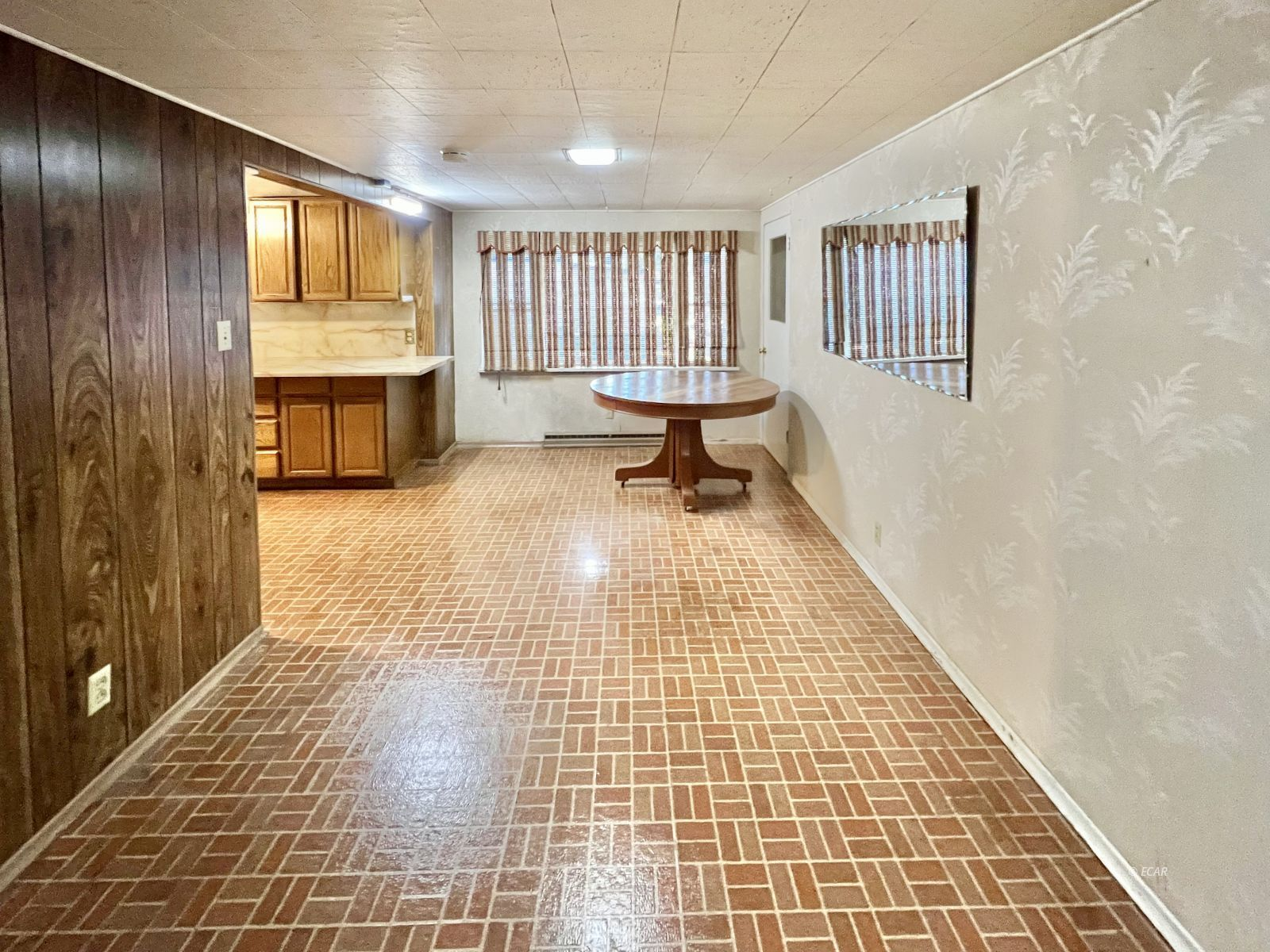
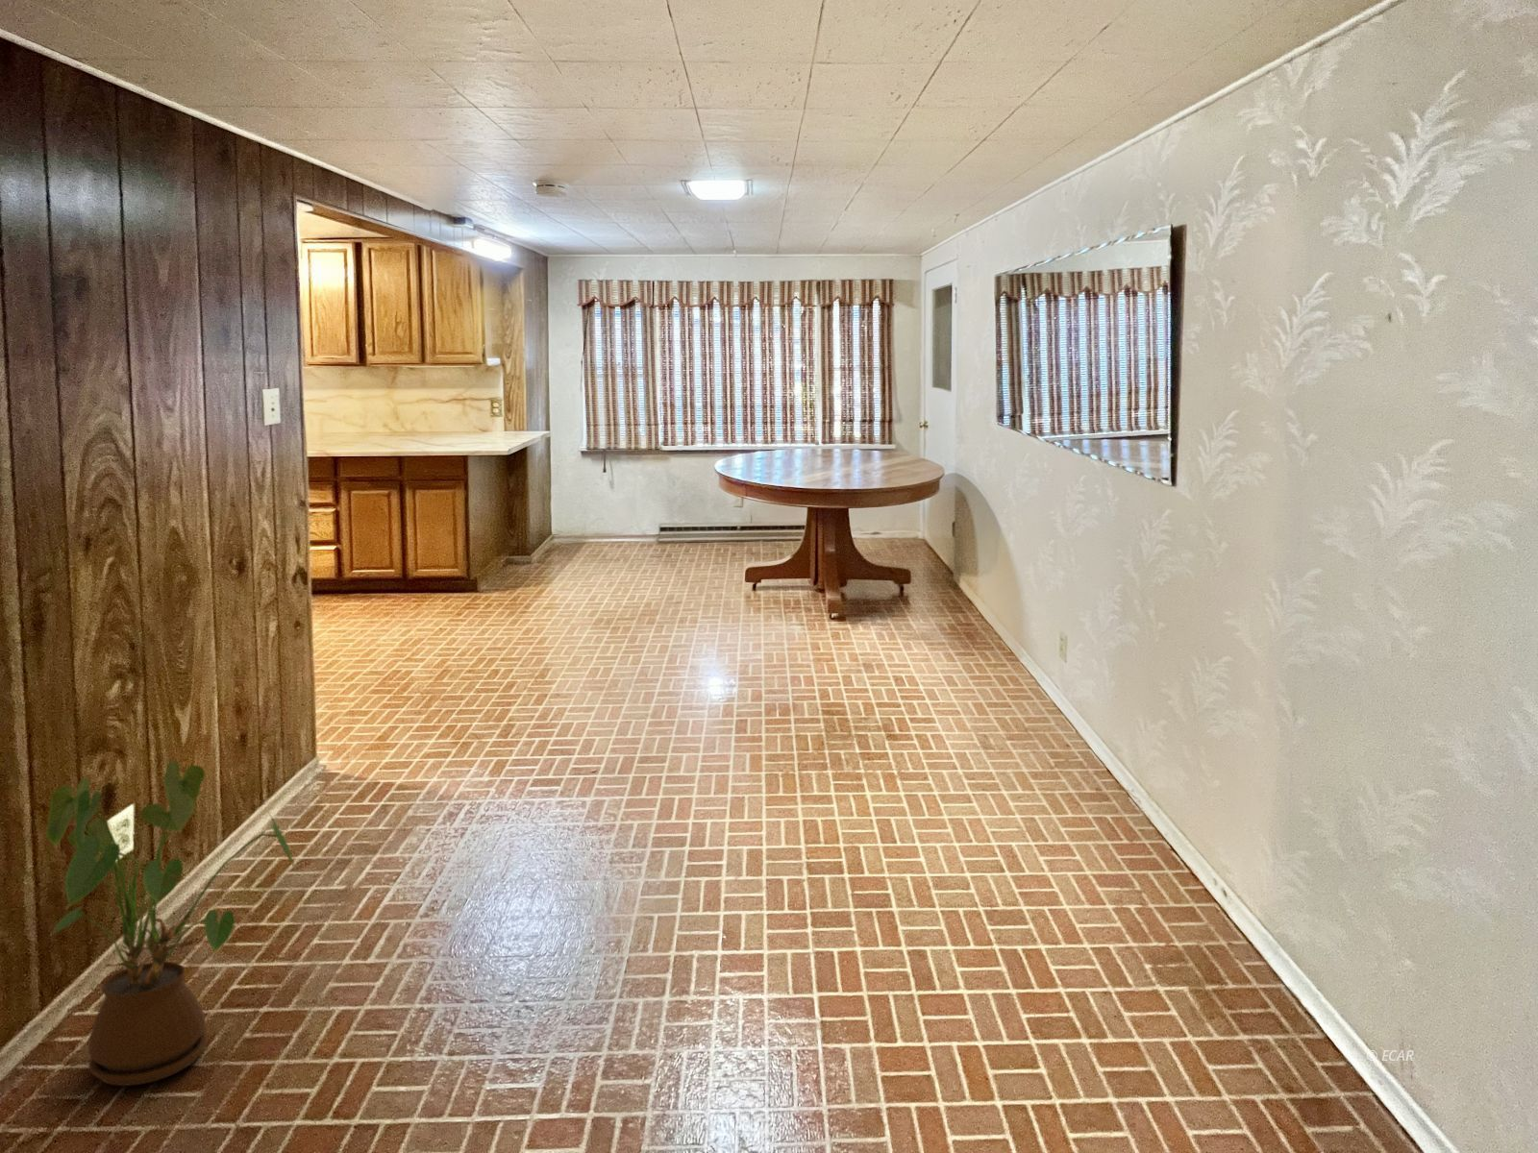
+ house plant (161, 919)
